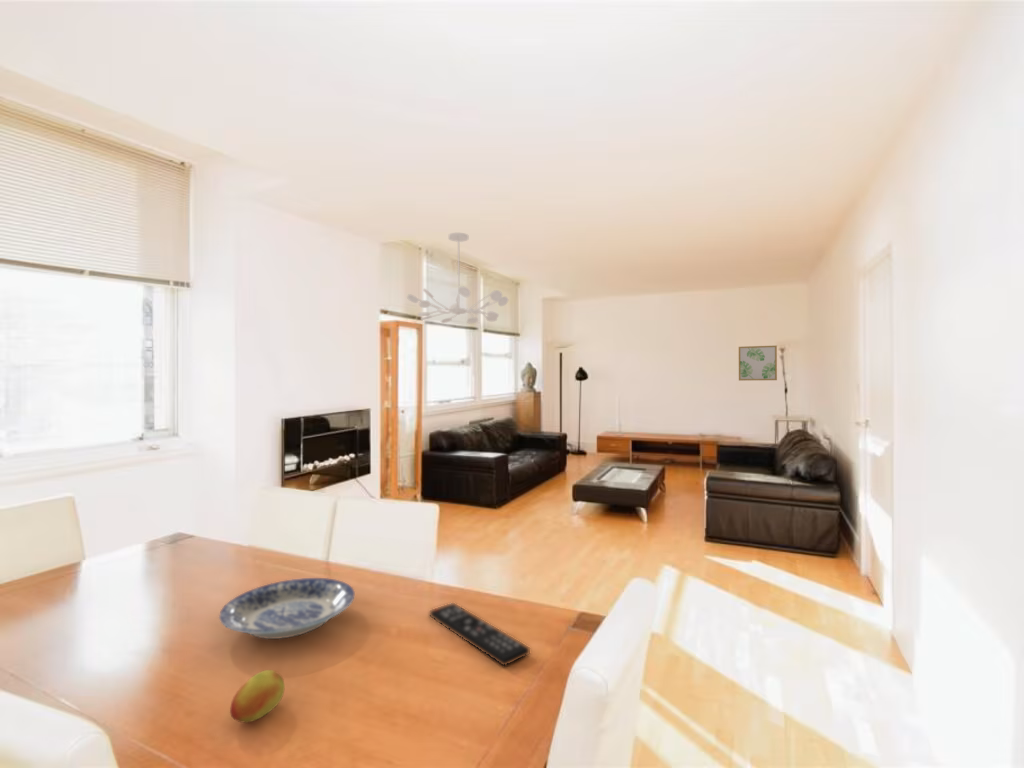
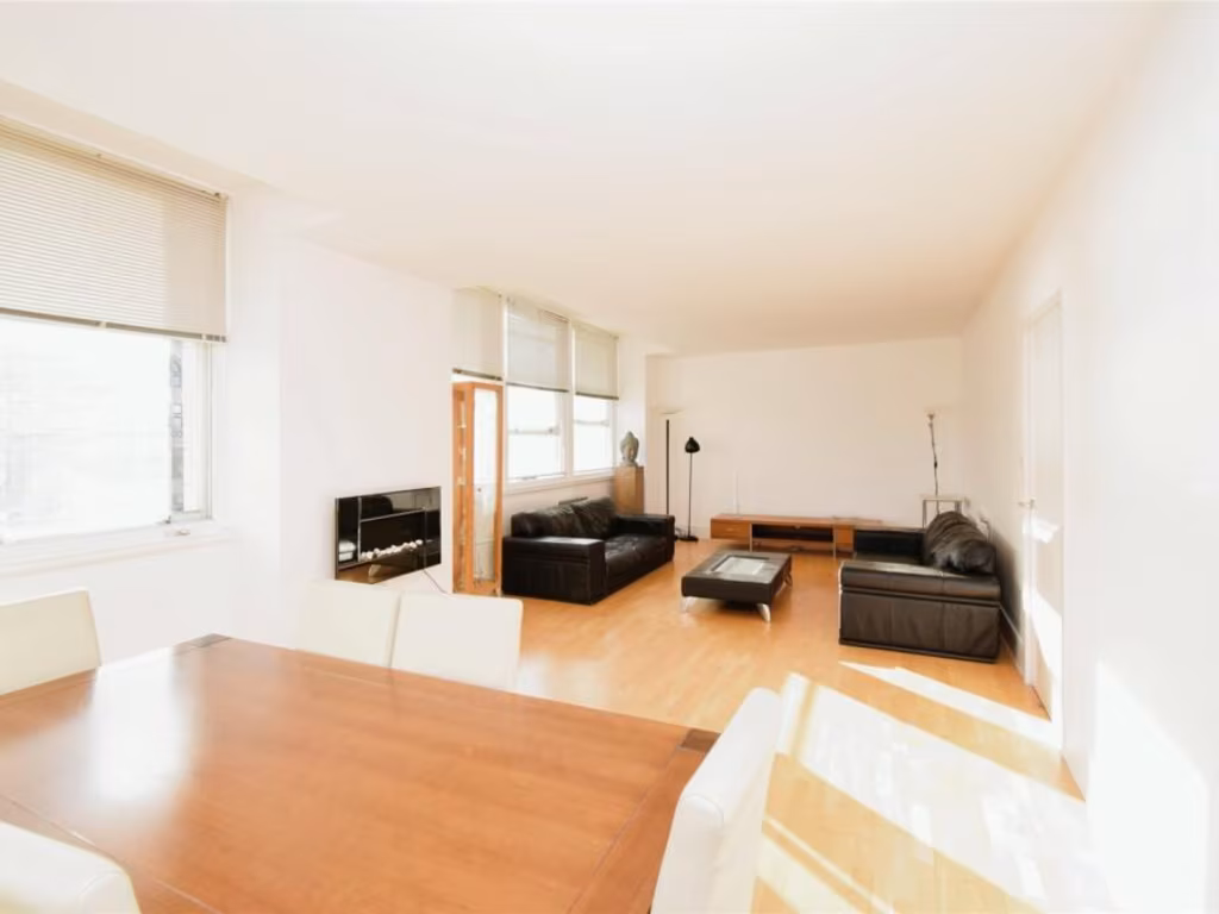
- fruit (258, 695)
- plate (290, 612)
- chandelier (458, 277)
- remote control (475, 629)
- wall art (757, 363)
